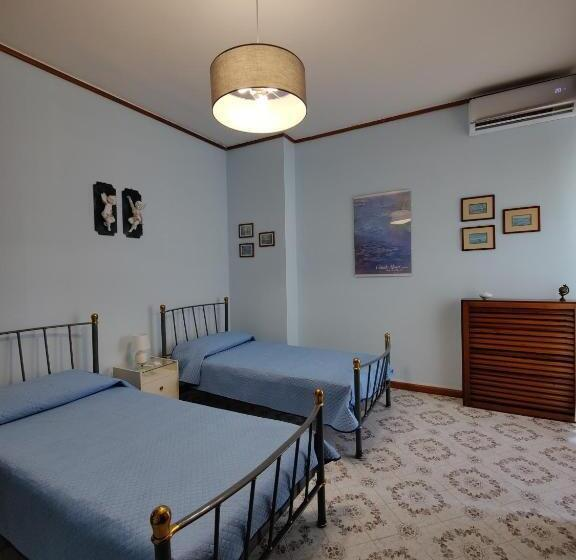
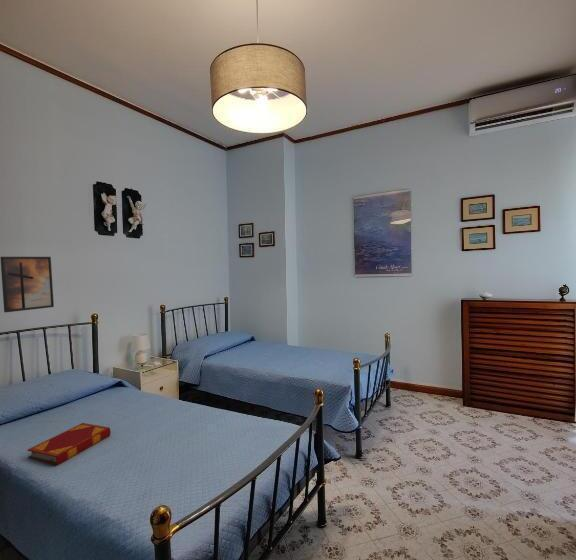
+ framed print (28, 283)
+ hardback book (71, 442)
